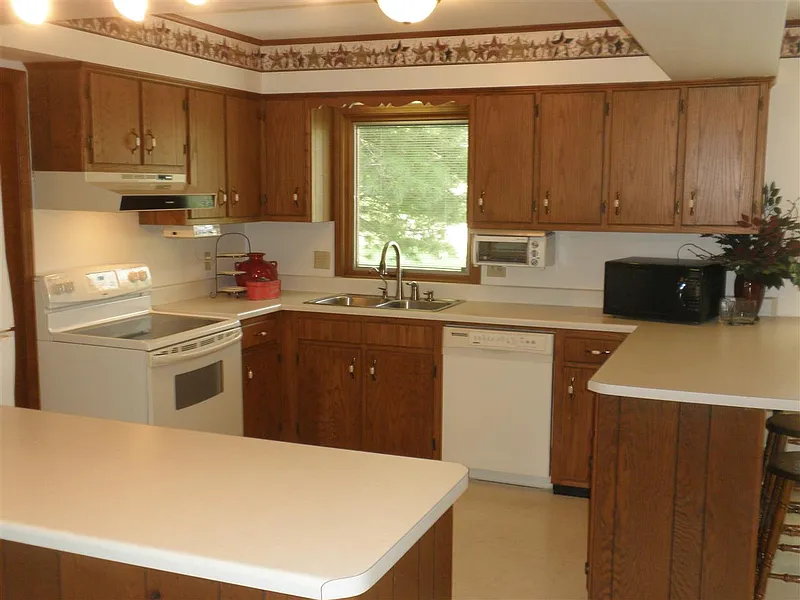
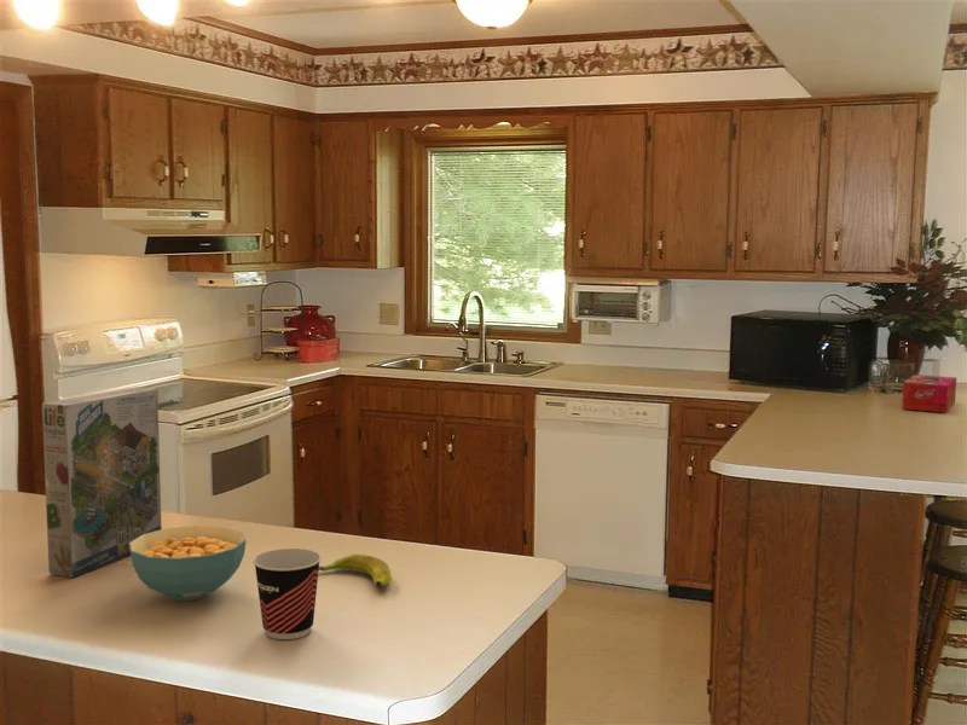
+ cup (288, 594)
+ banana (361, 568)
+ cereal bowl (187, 568)
+ cereal box (105, 477)
+ tissue box (930, 393)
